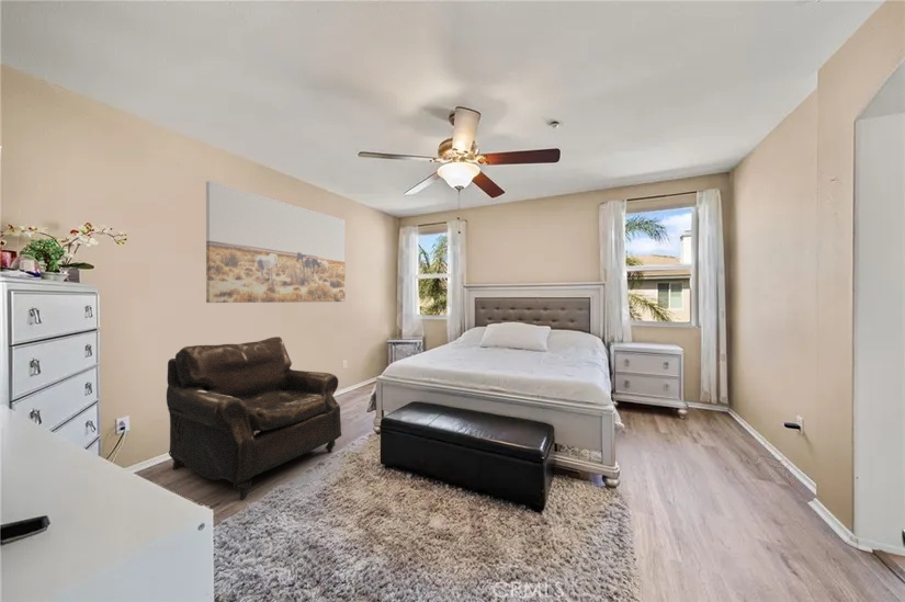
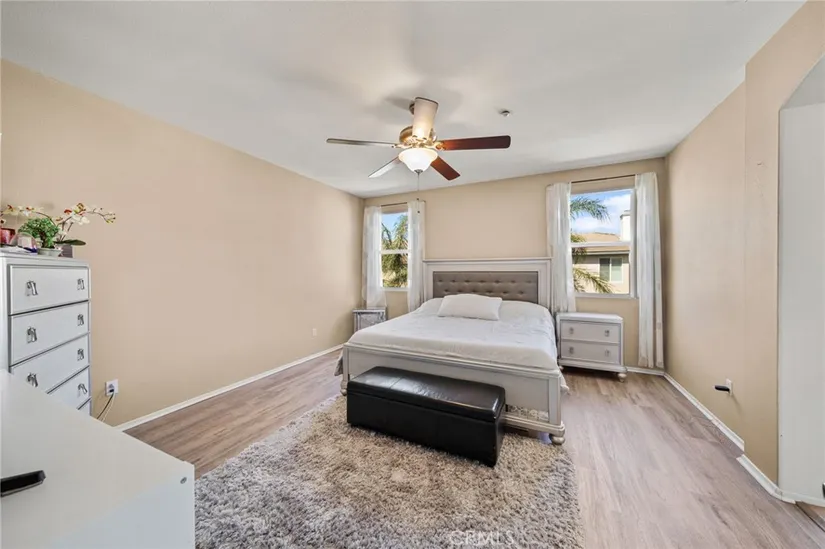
- leather (259, 400)
- wall art (289, 253)
